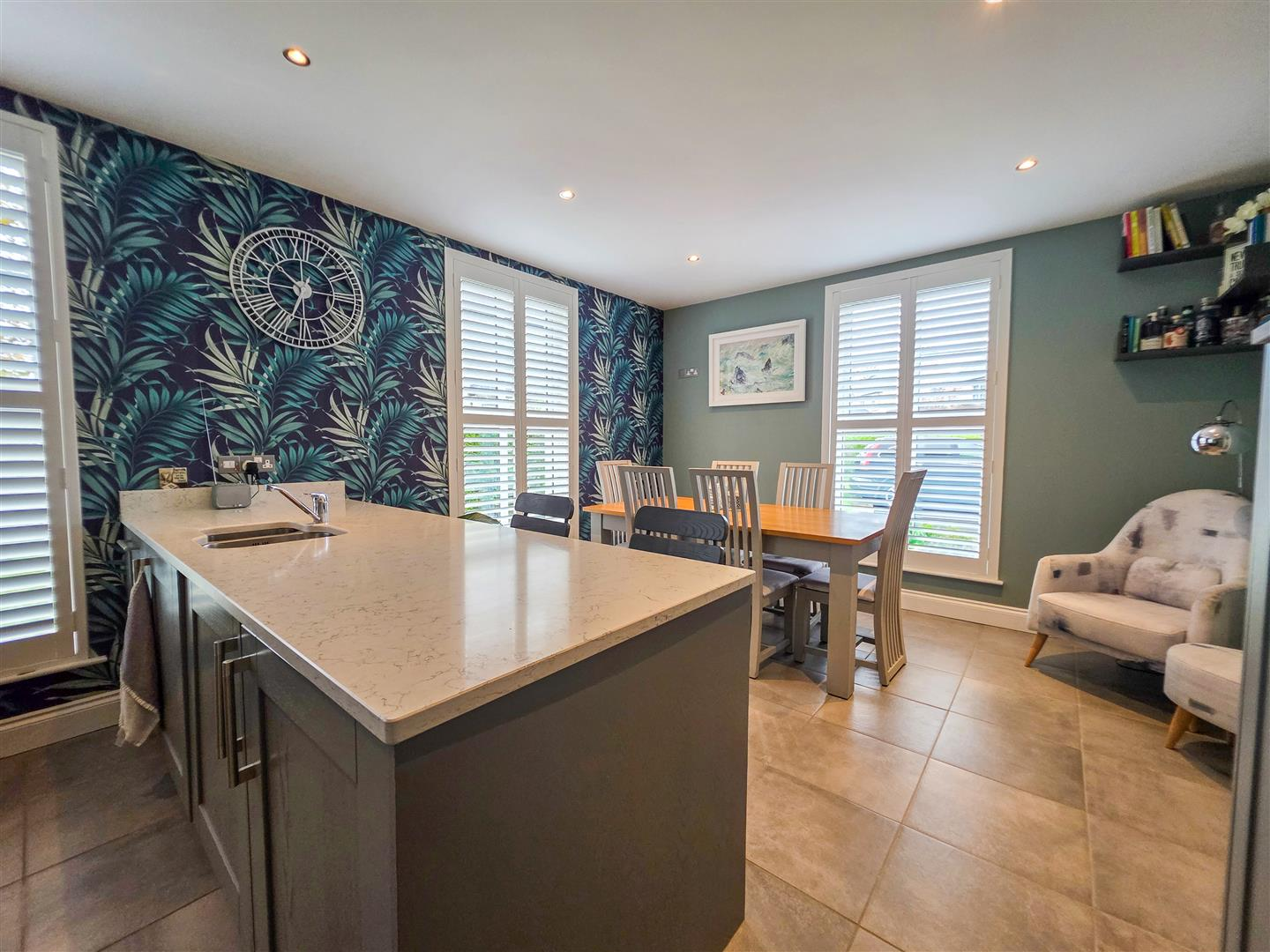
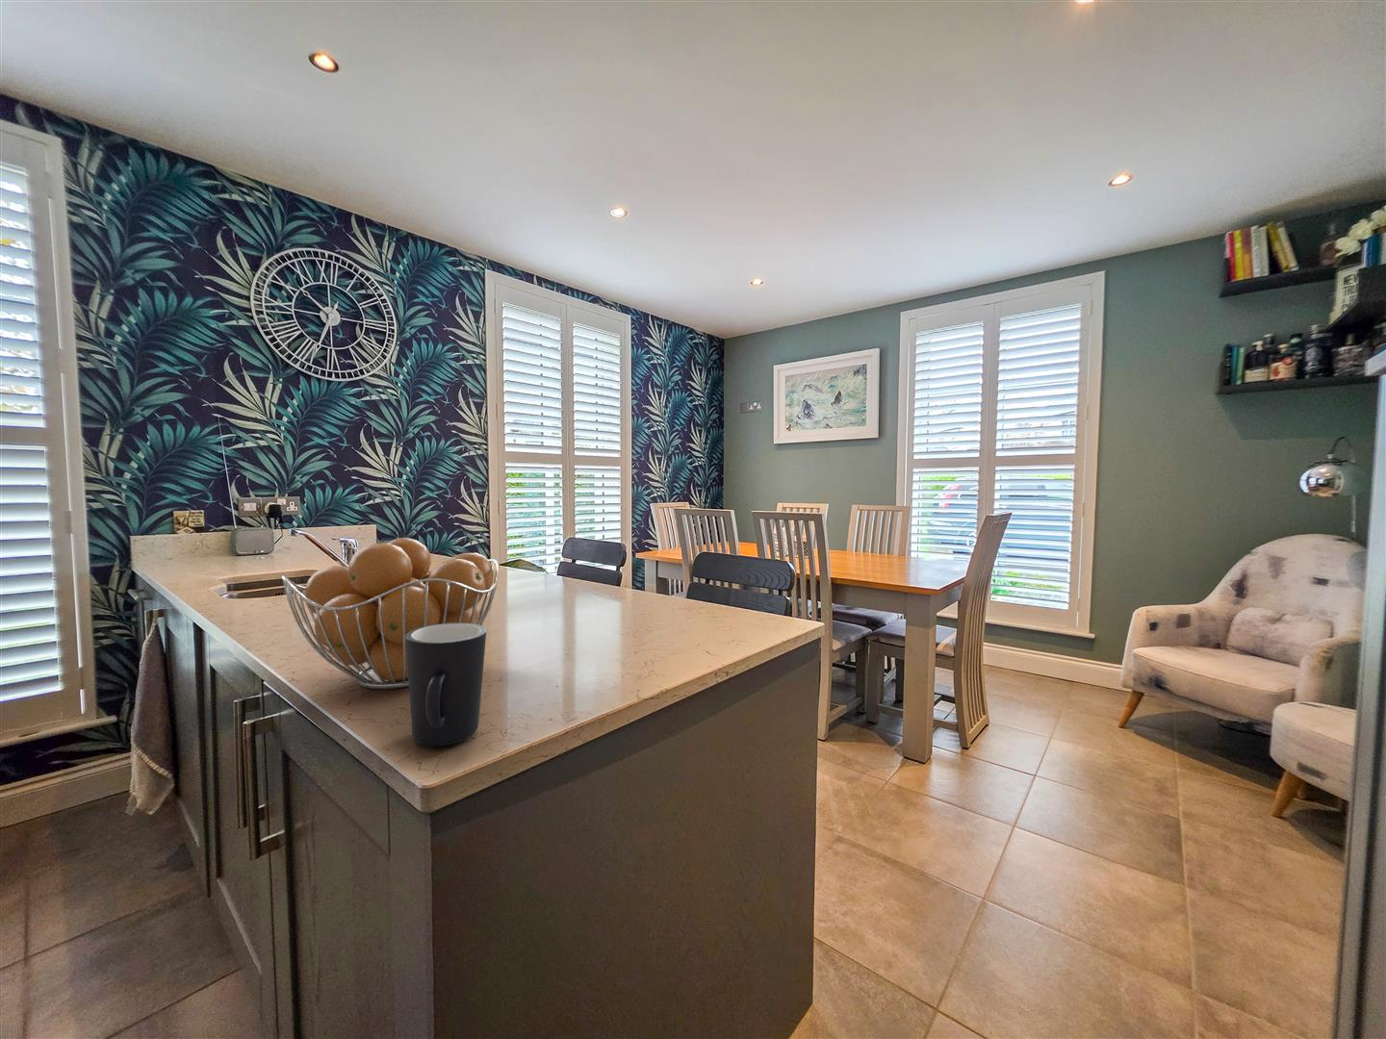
+ fruit basket (401, 607)
+ mug (445, 688)
